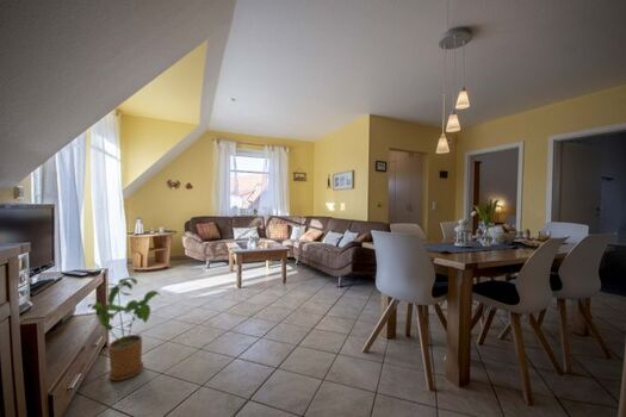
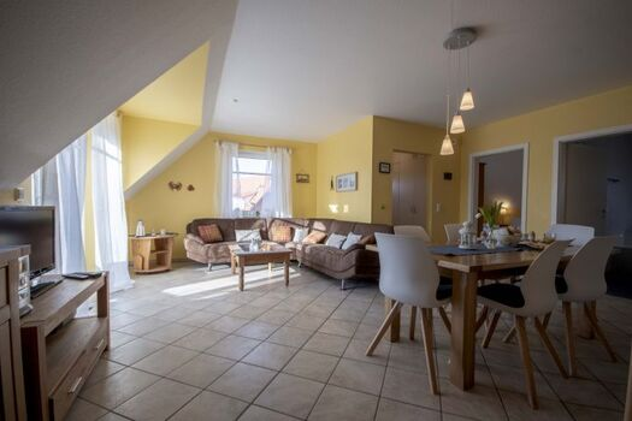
- house plant (129, 324)
